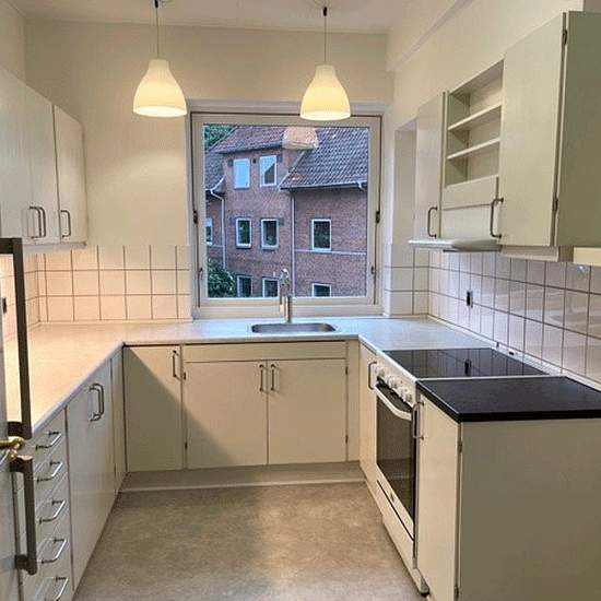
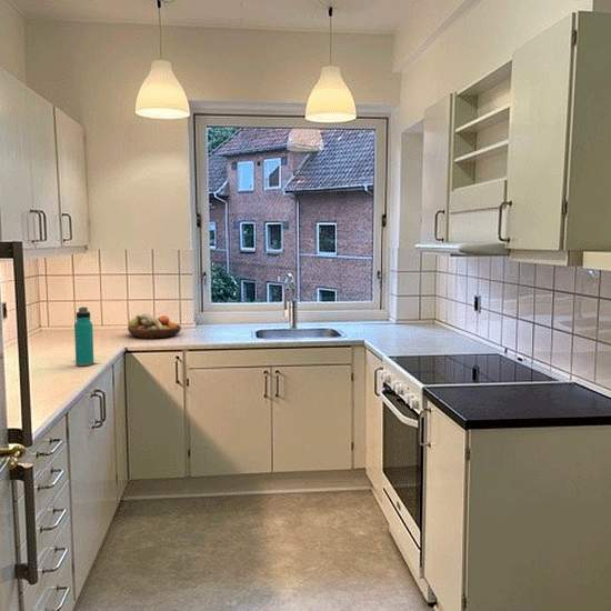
+ fruit bowl (154, 323)
+ water bottle (83, 335)
